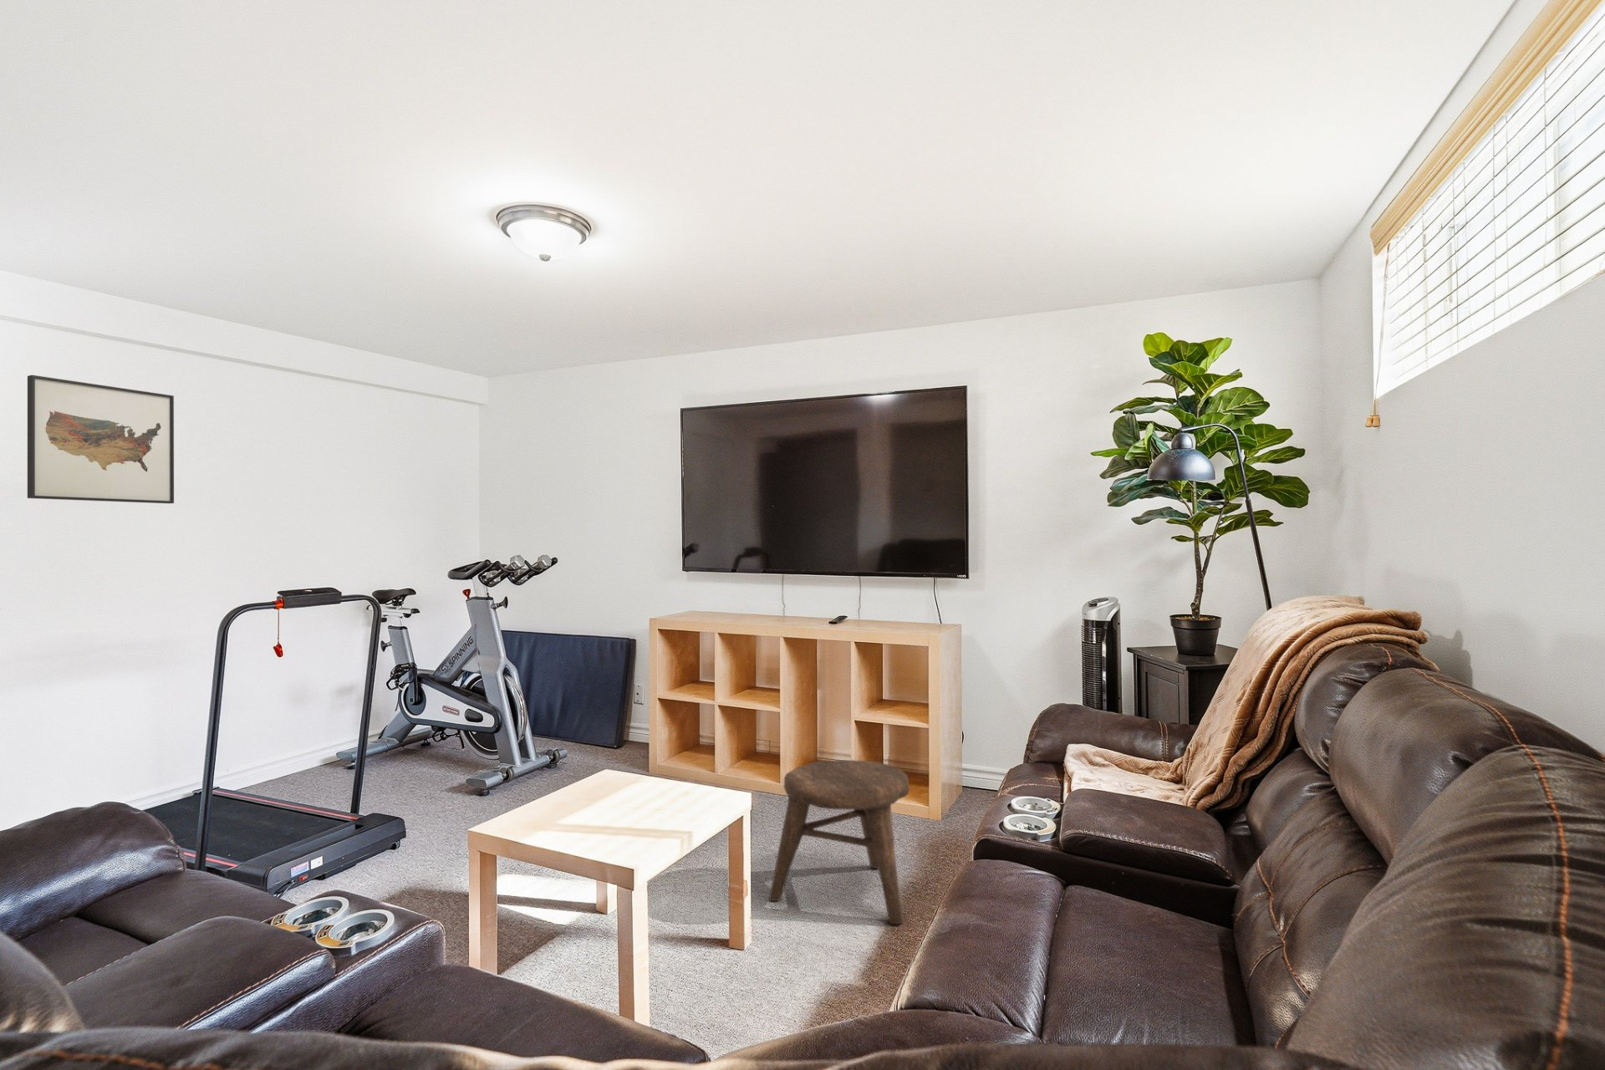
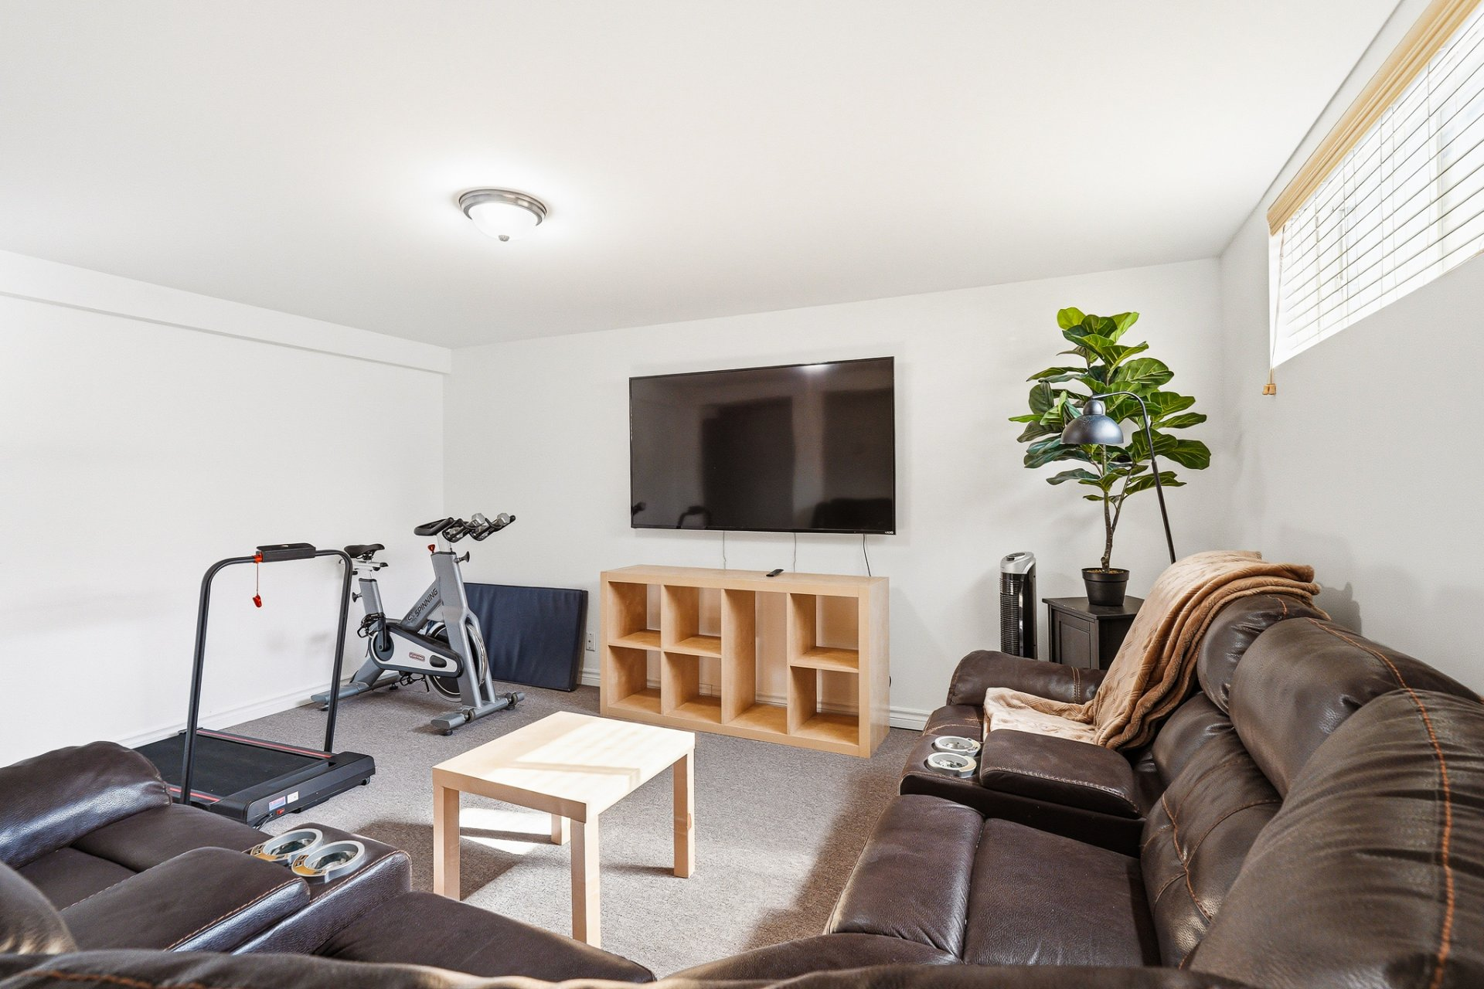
- stool (851, 836)
- wall art (105, 443)
